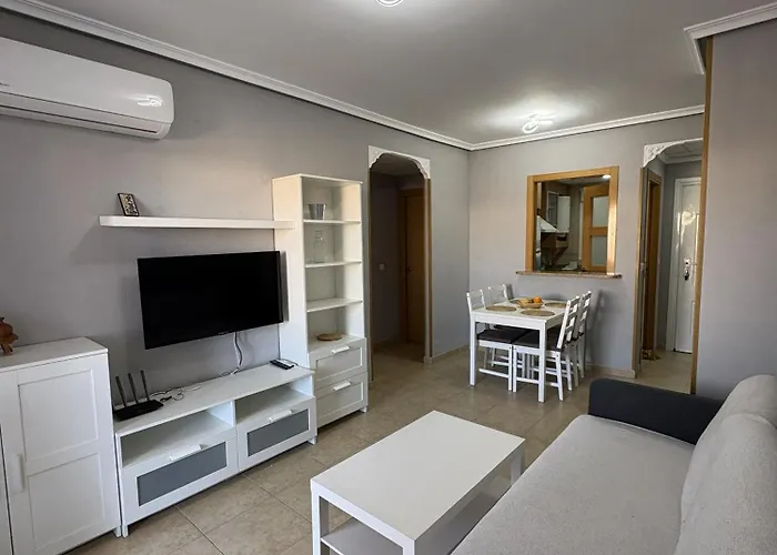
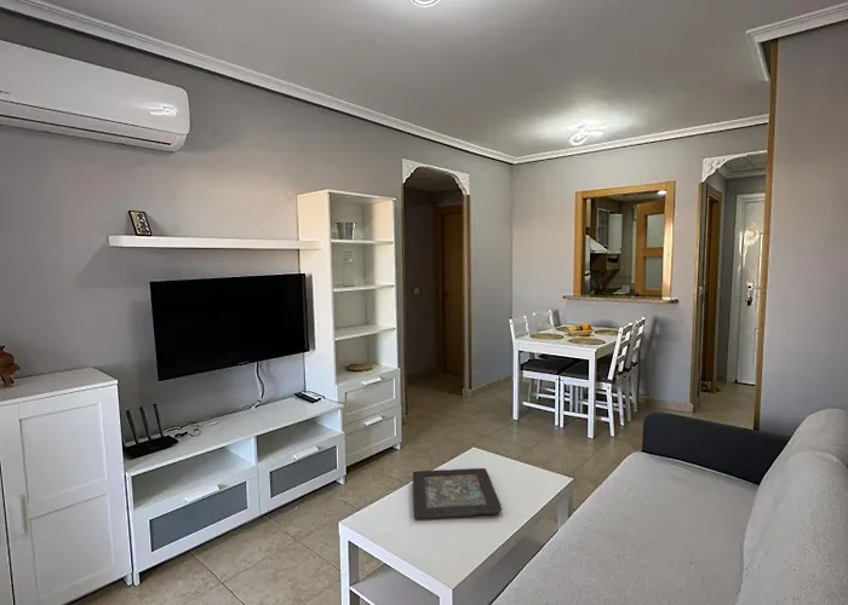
+ decorative tray (453, 491)
